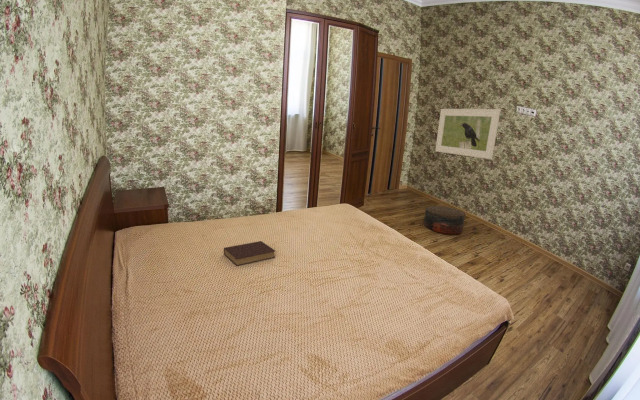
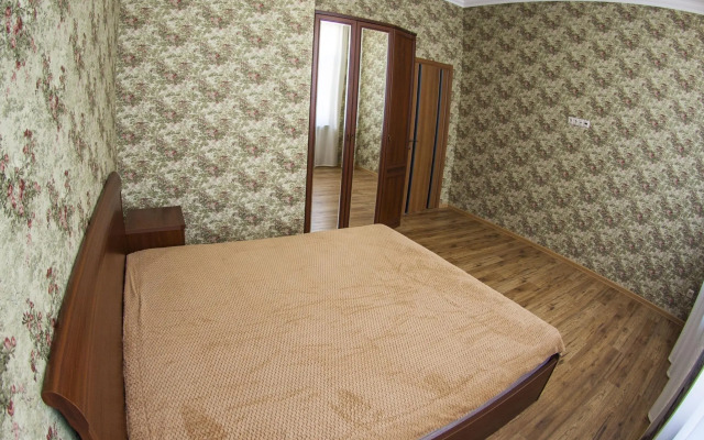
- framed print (464, 132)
- book (249, 252)
- stool (444, 219)
